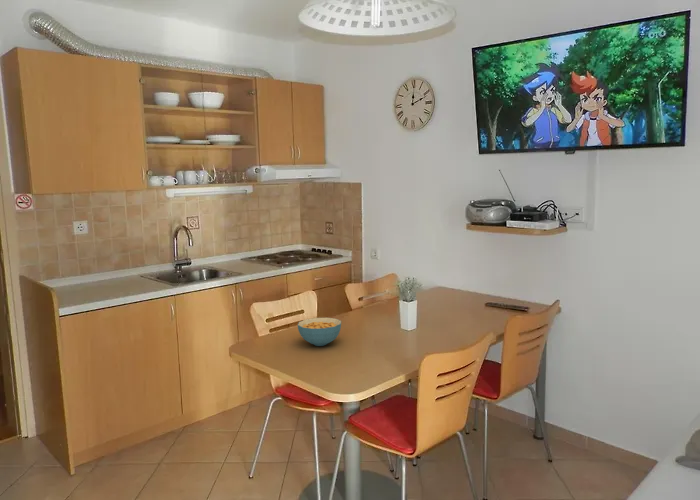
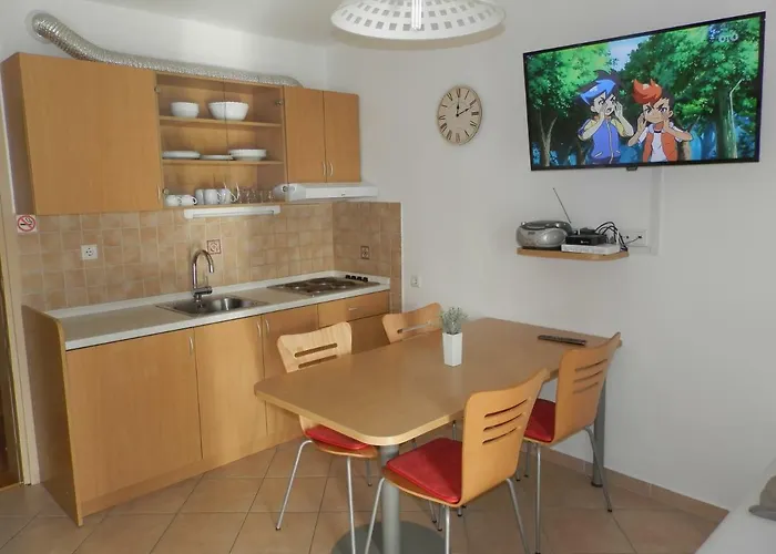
- cereal bowl (320, 333)
